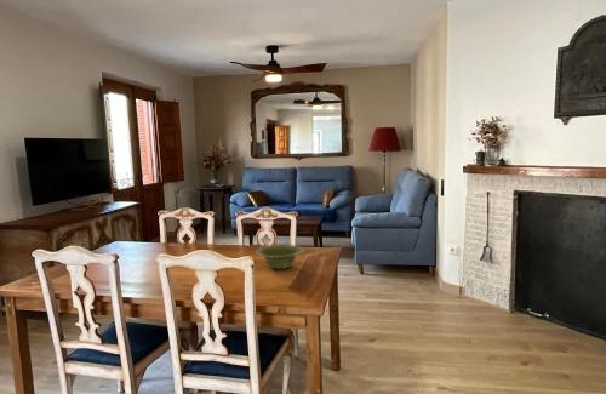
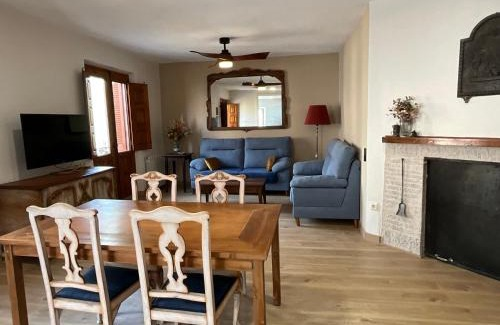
- dish (280, 258)
